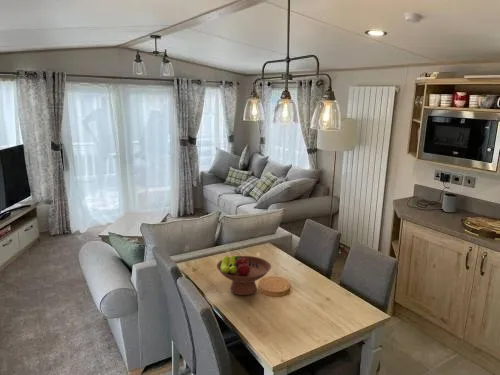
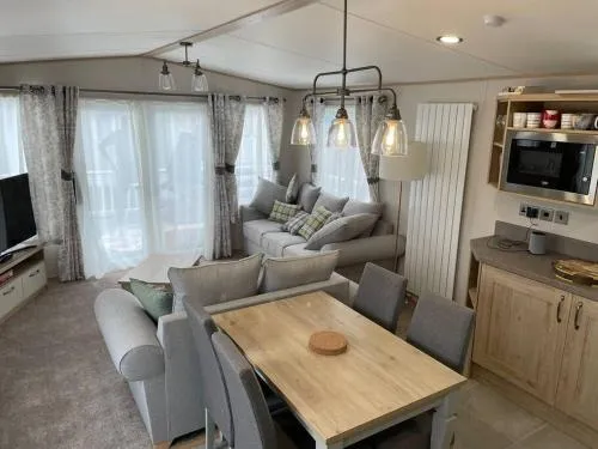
- fruit bowl (243, 273)
